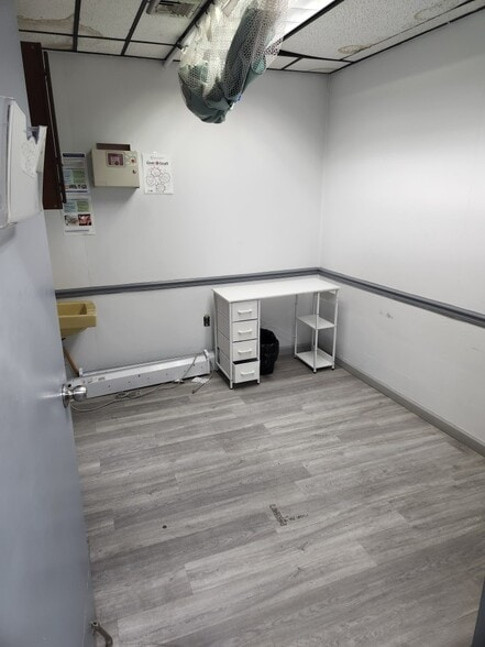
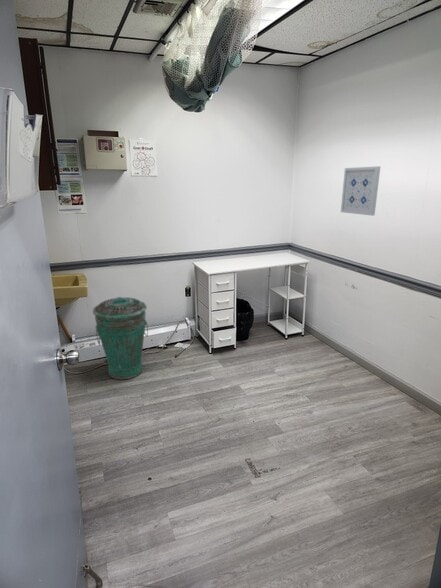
+ wall art (359, 190)
+ trash can (122, 335)
